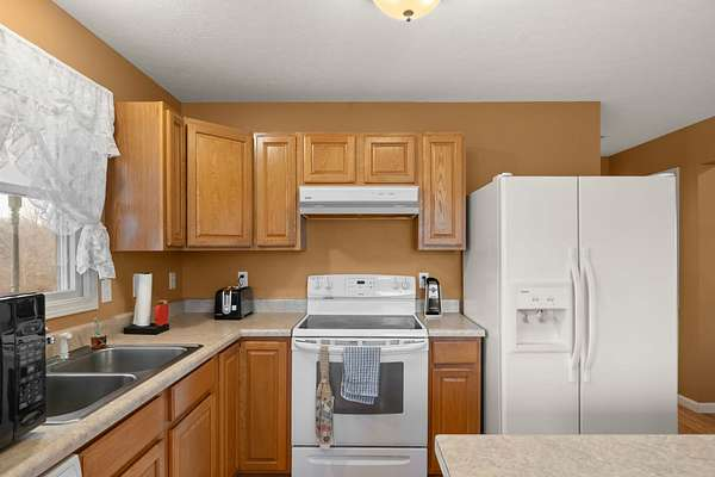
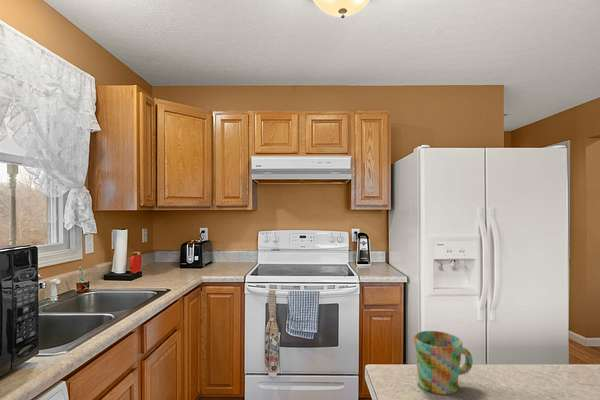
+ mug (443, 361)
